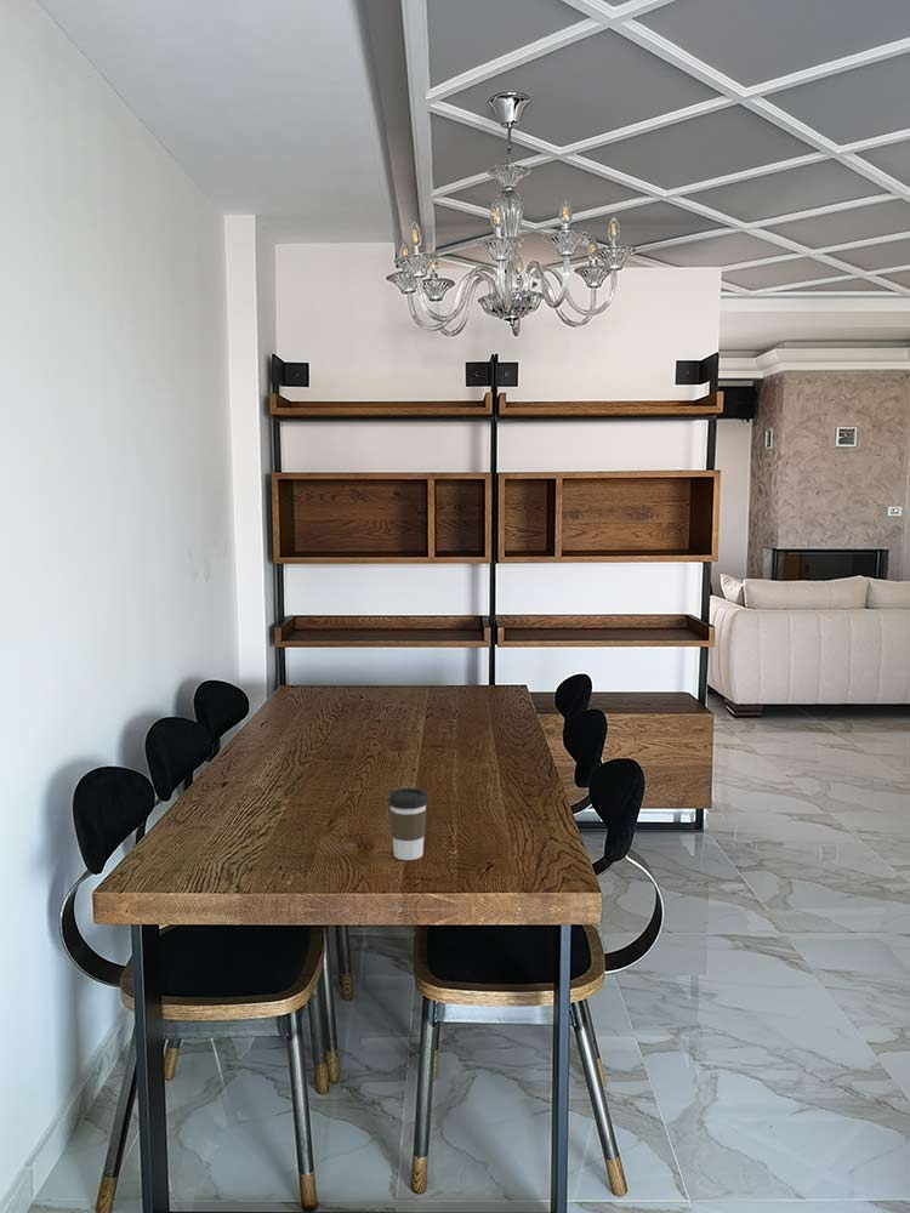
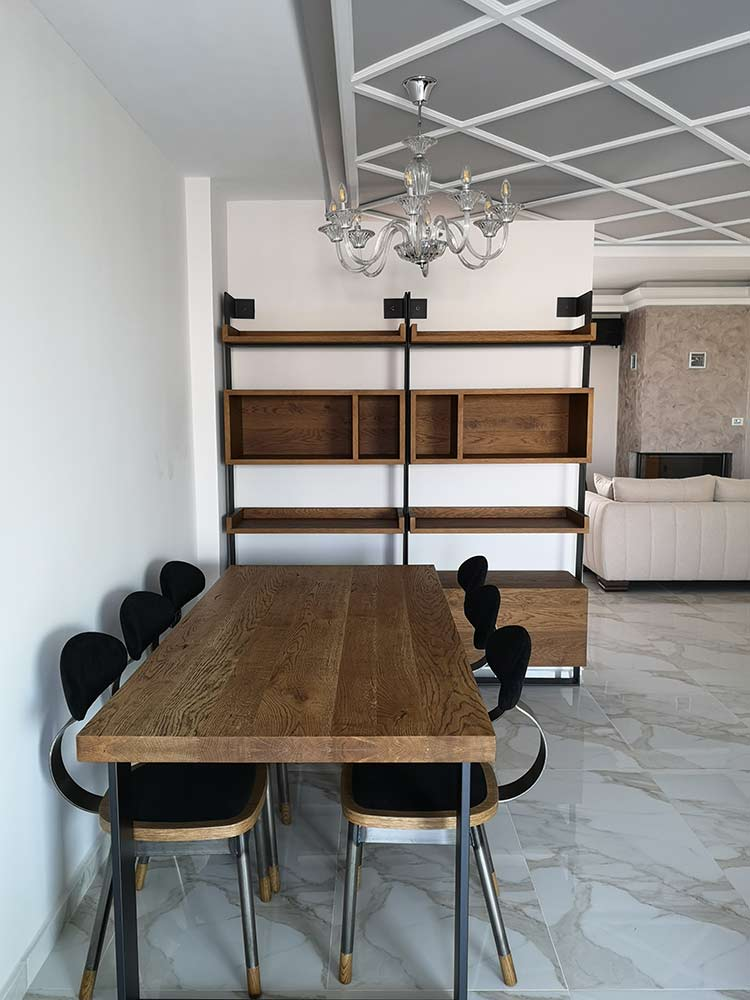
- coffee cup (408, 824)
